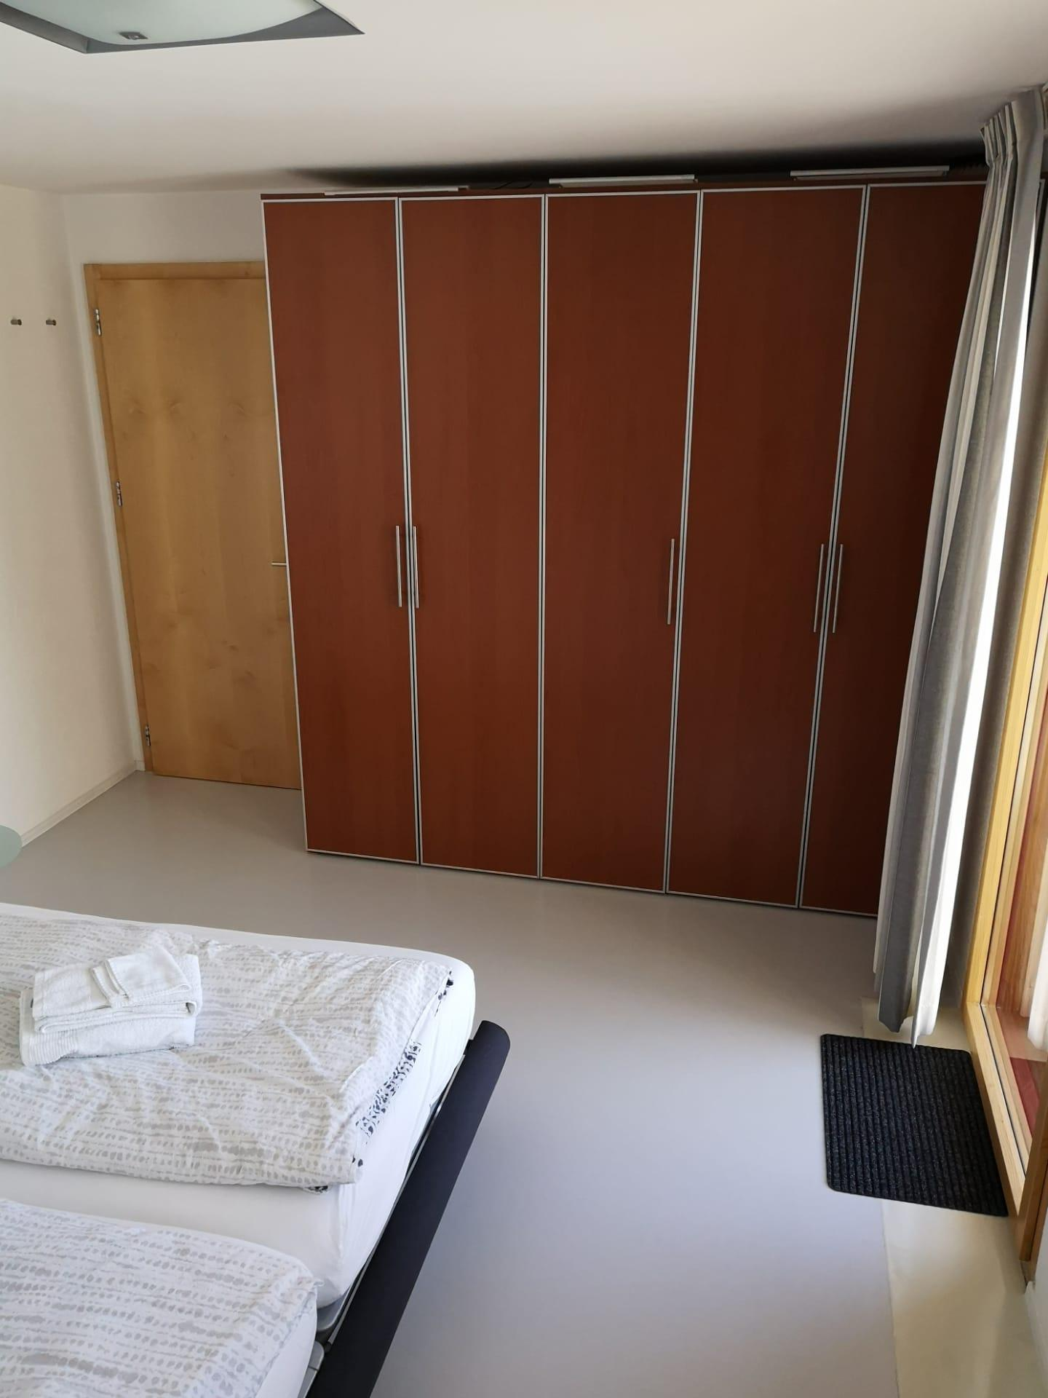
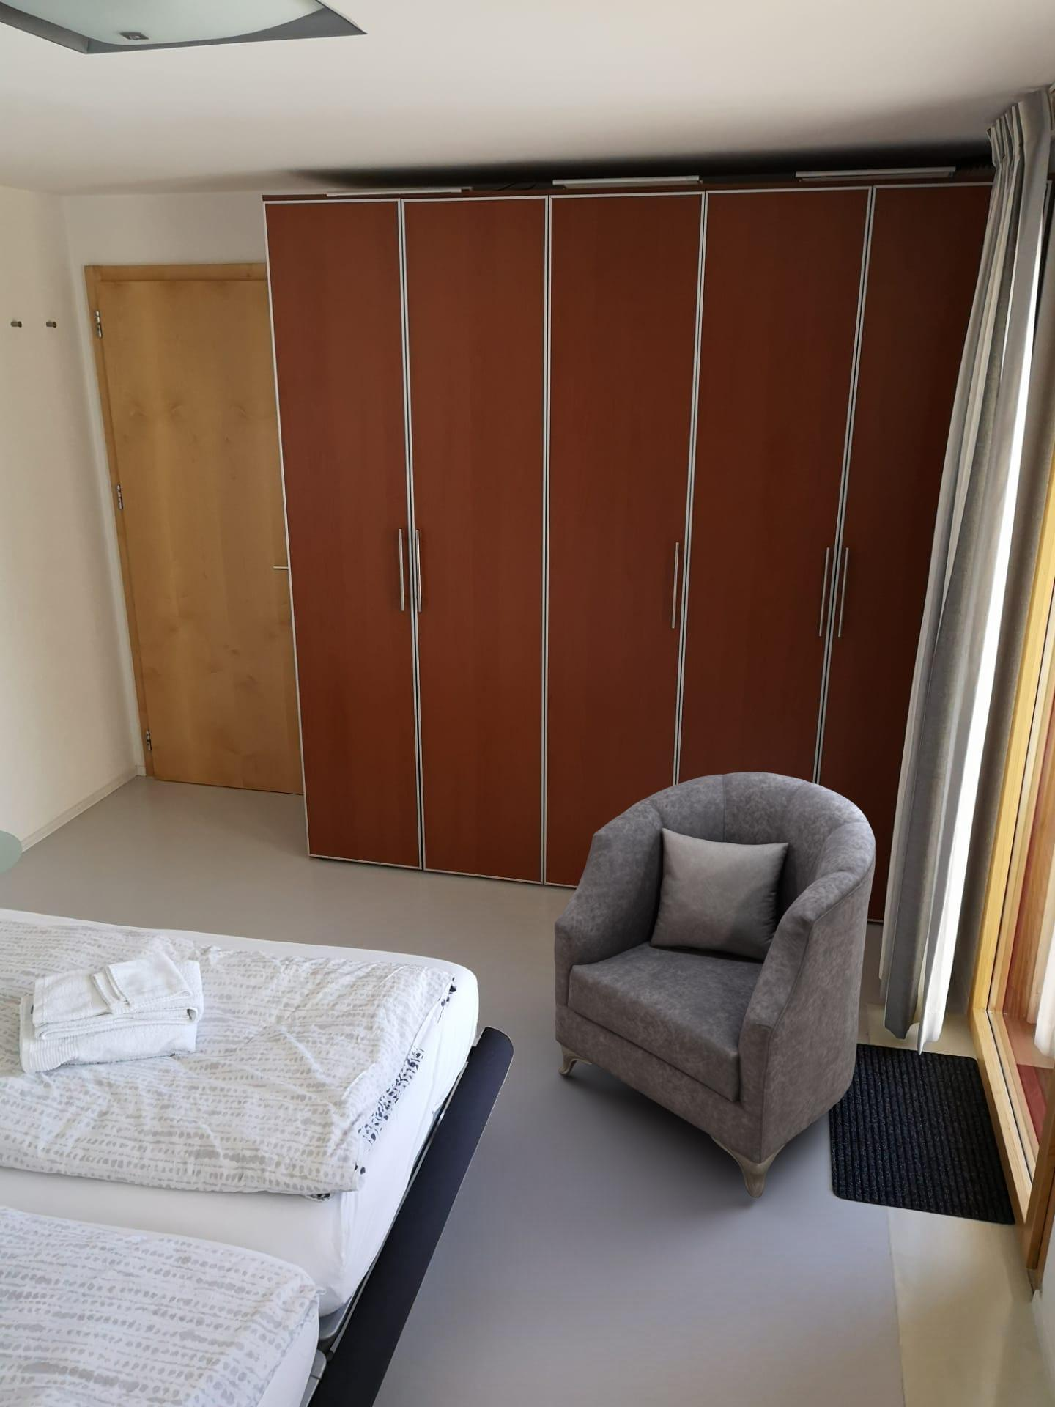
+ armchair (727, 952)
